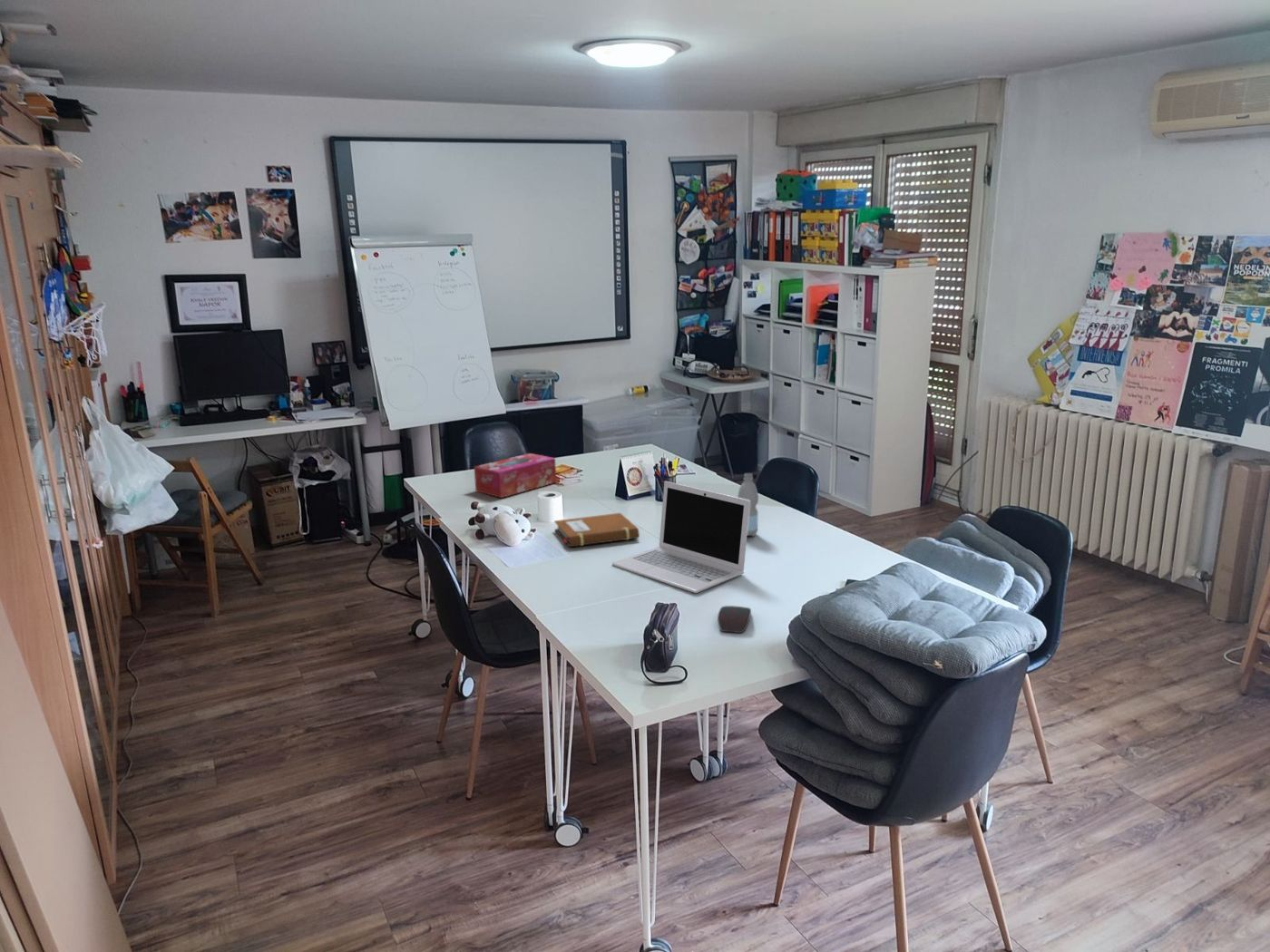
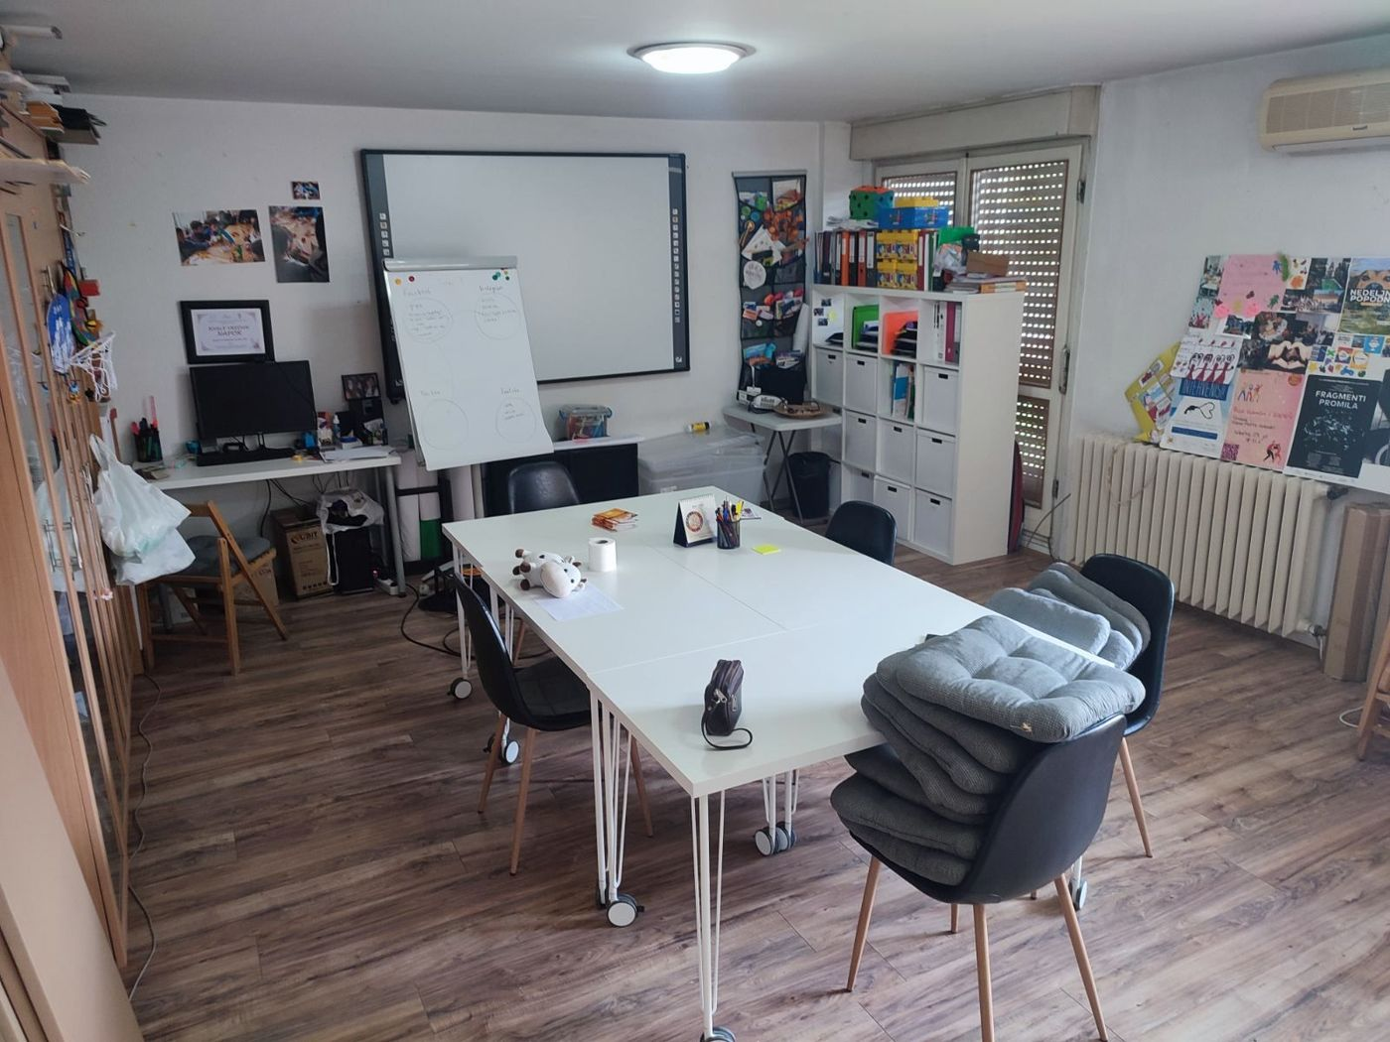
- water bottle (745, 499)
- laptop (679, 533)
- notebook (594, 529)
- computer mouse (735, 615)
- tissue box (515, 474)
